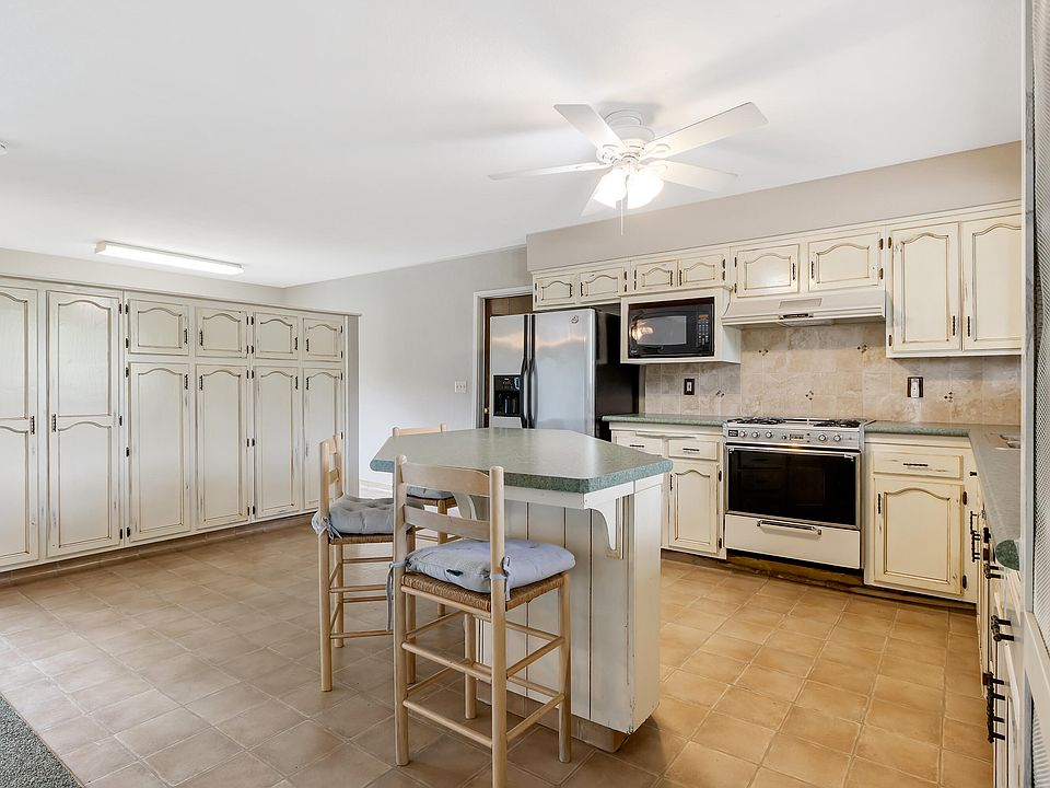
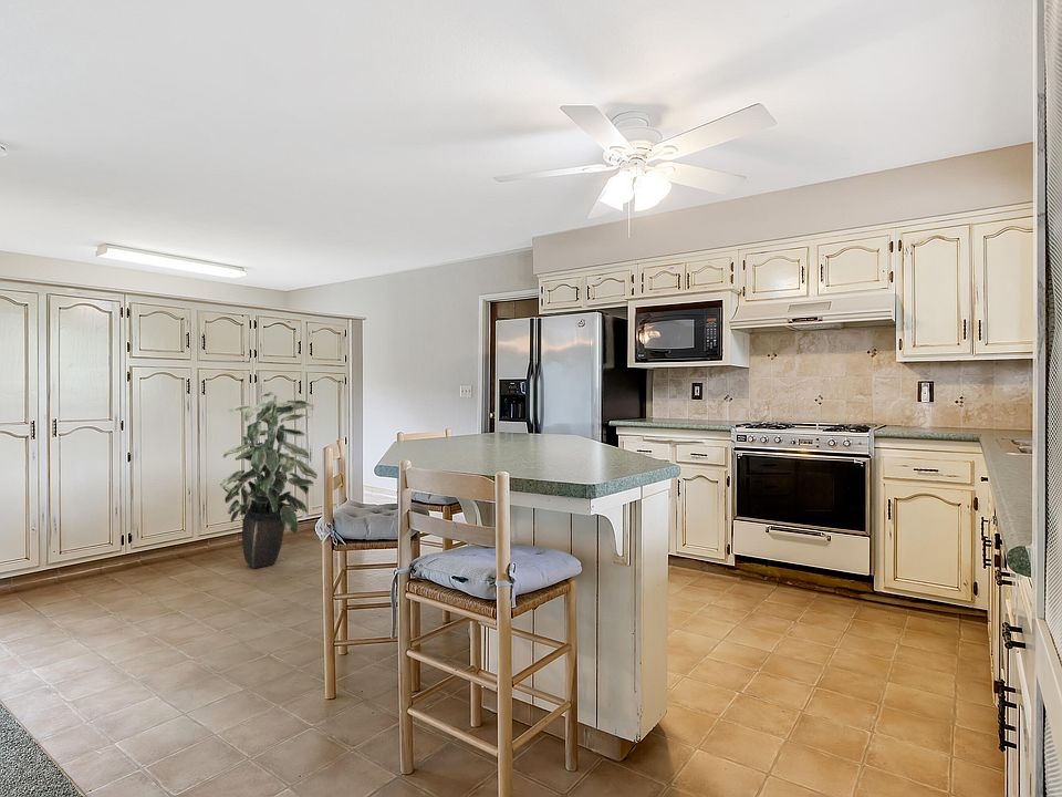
+ indoor plant (269, 478)
